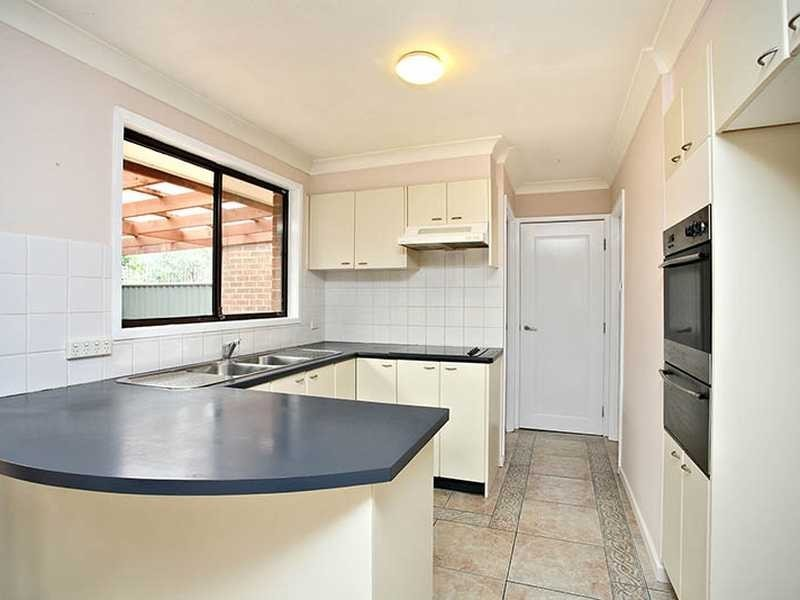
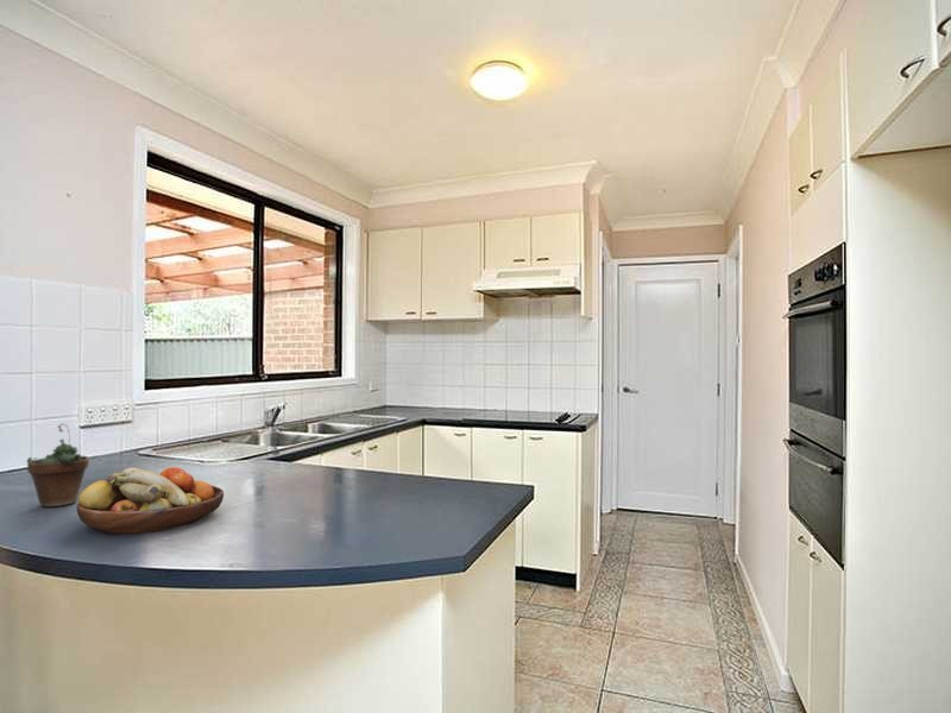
+ fruit bowl (155, 491)
+ succulent plant (58, 463)
